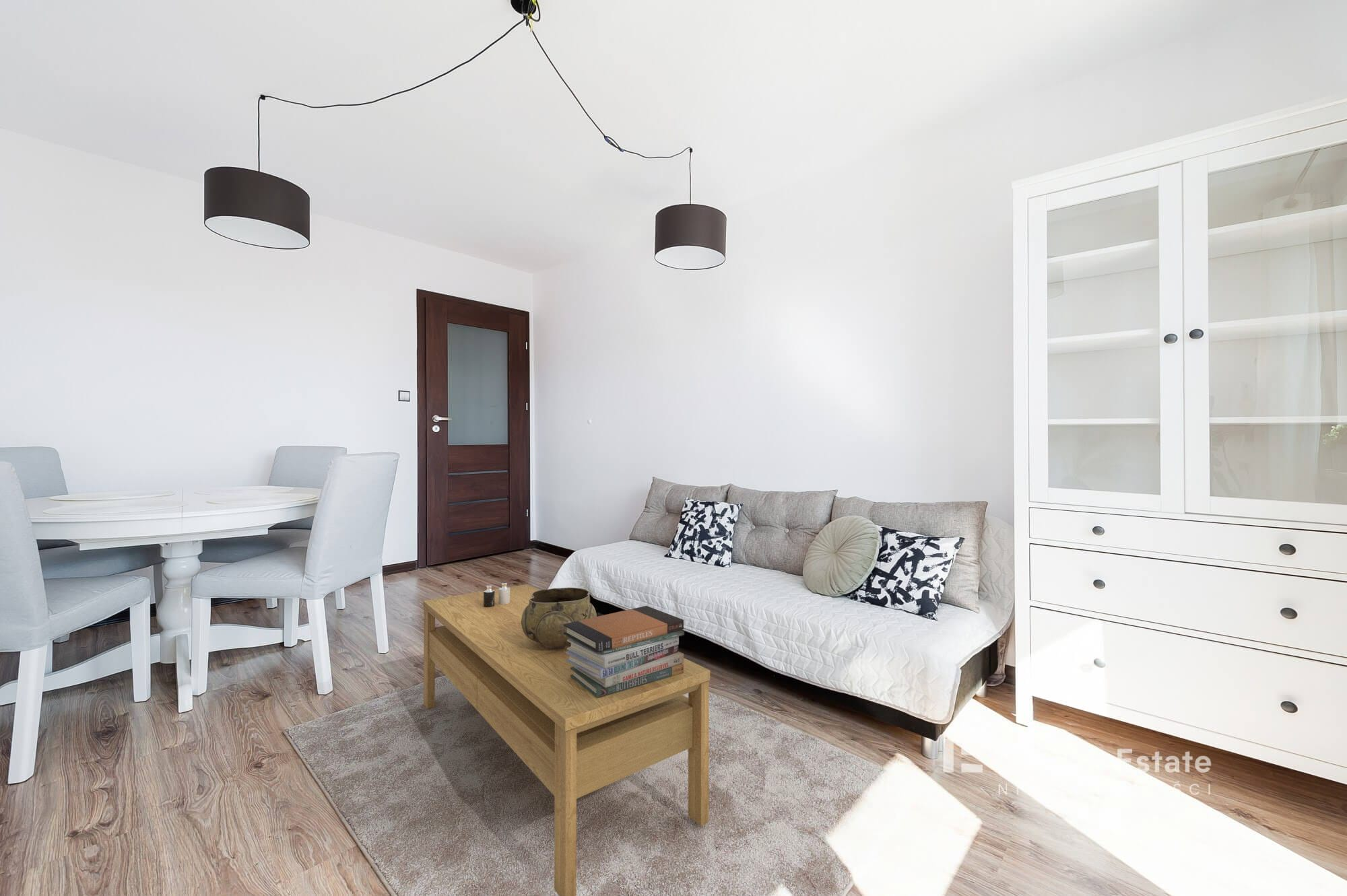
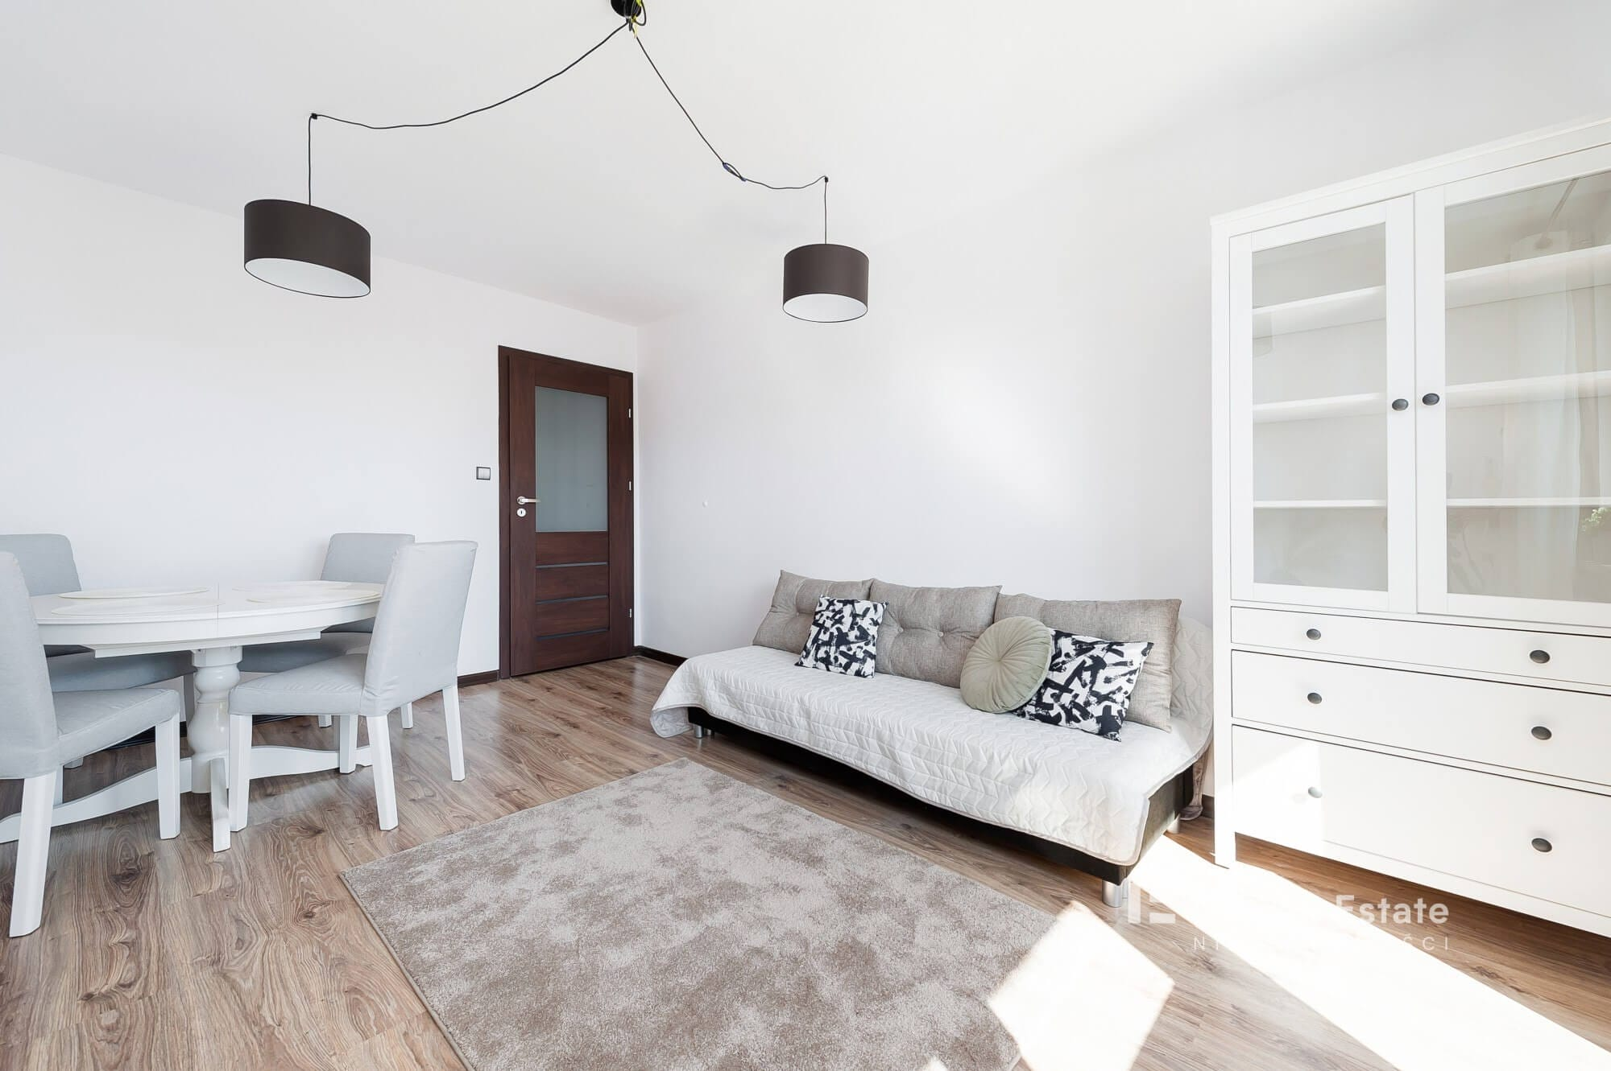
- coffee table (539, 691)
- decorative bowl (559, 617)
- candle (494, 594)
- book stack (624, 648)
